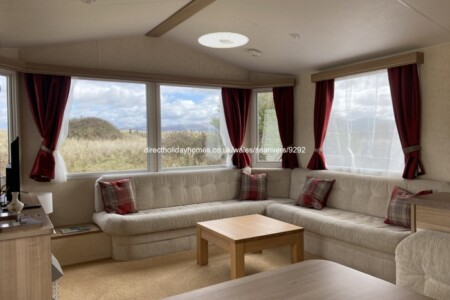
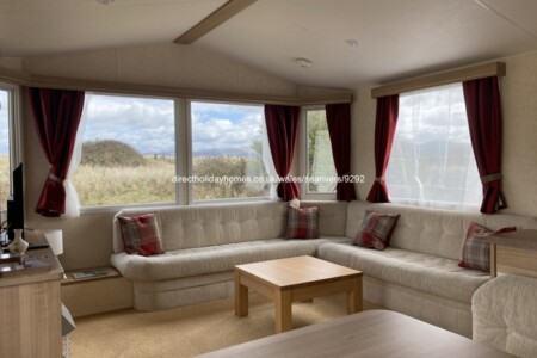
- ceiling light (223, 38)
